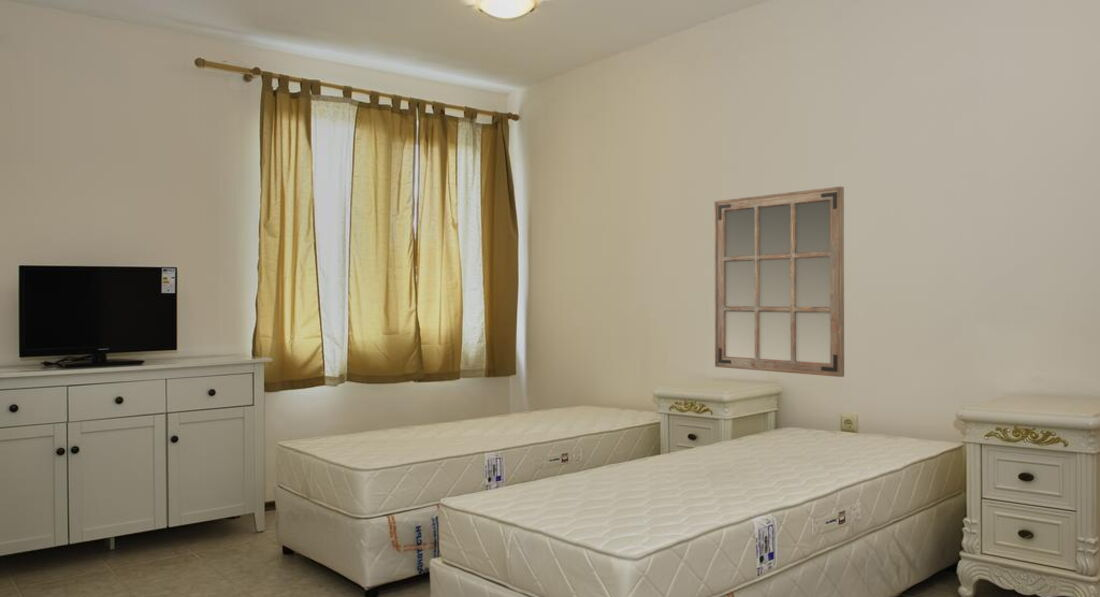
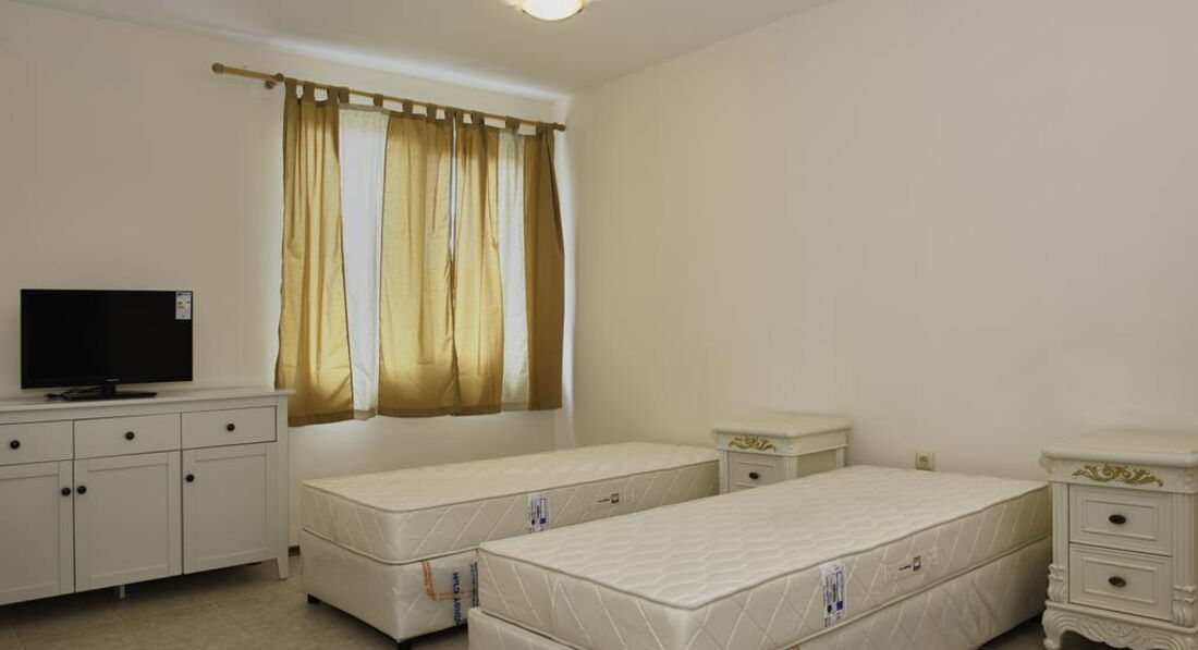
- mirror (775, 283)
